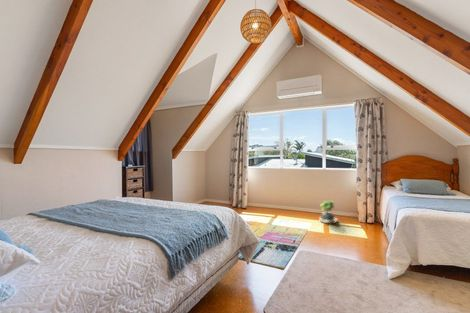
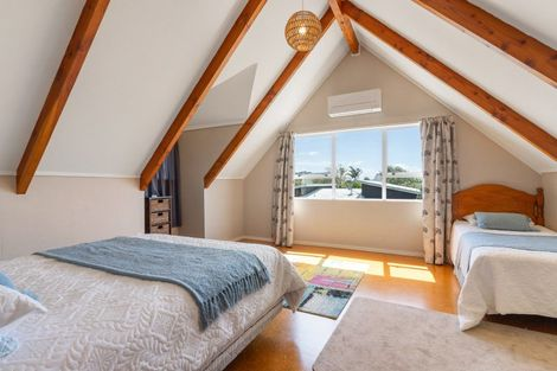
- potted plant (327, 210)
